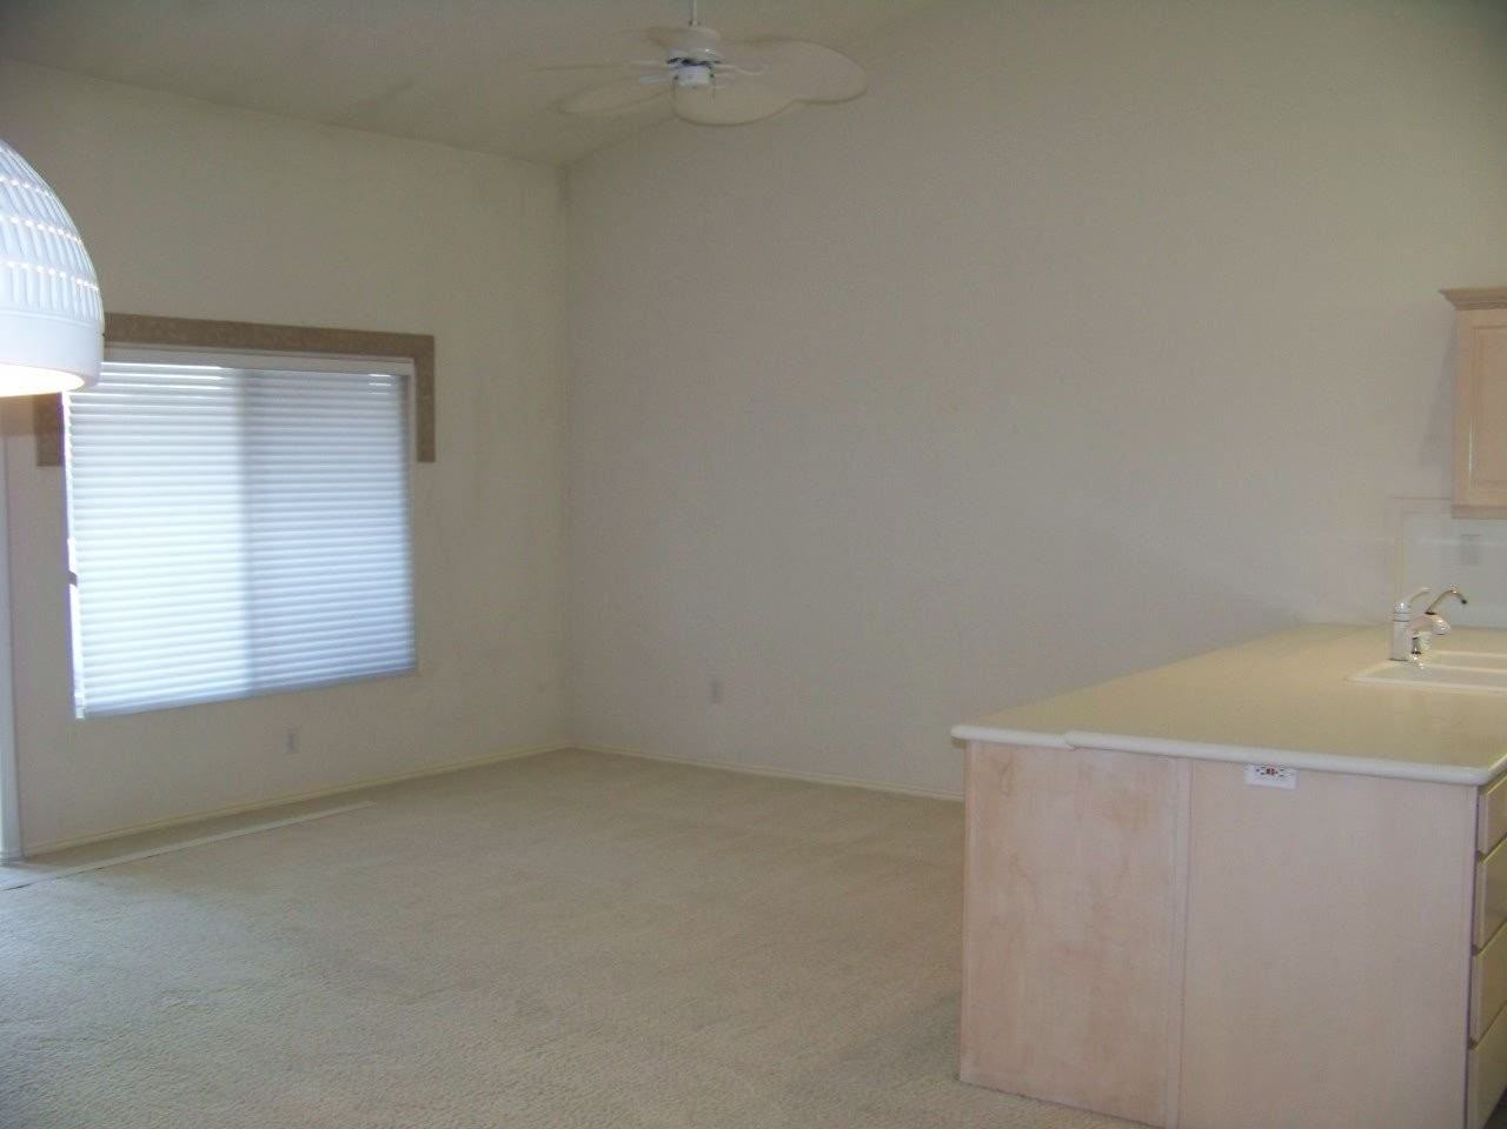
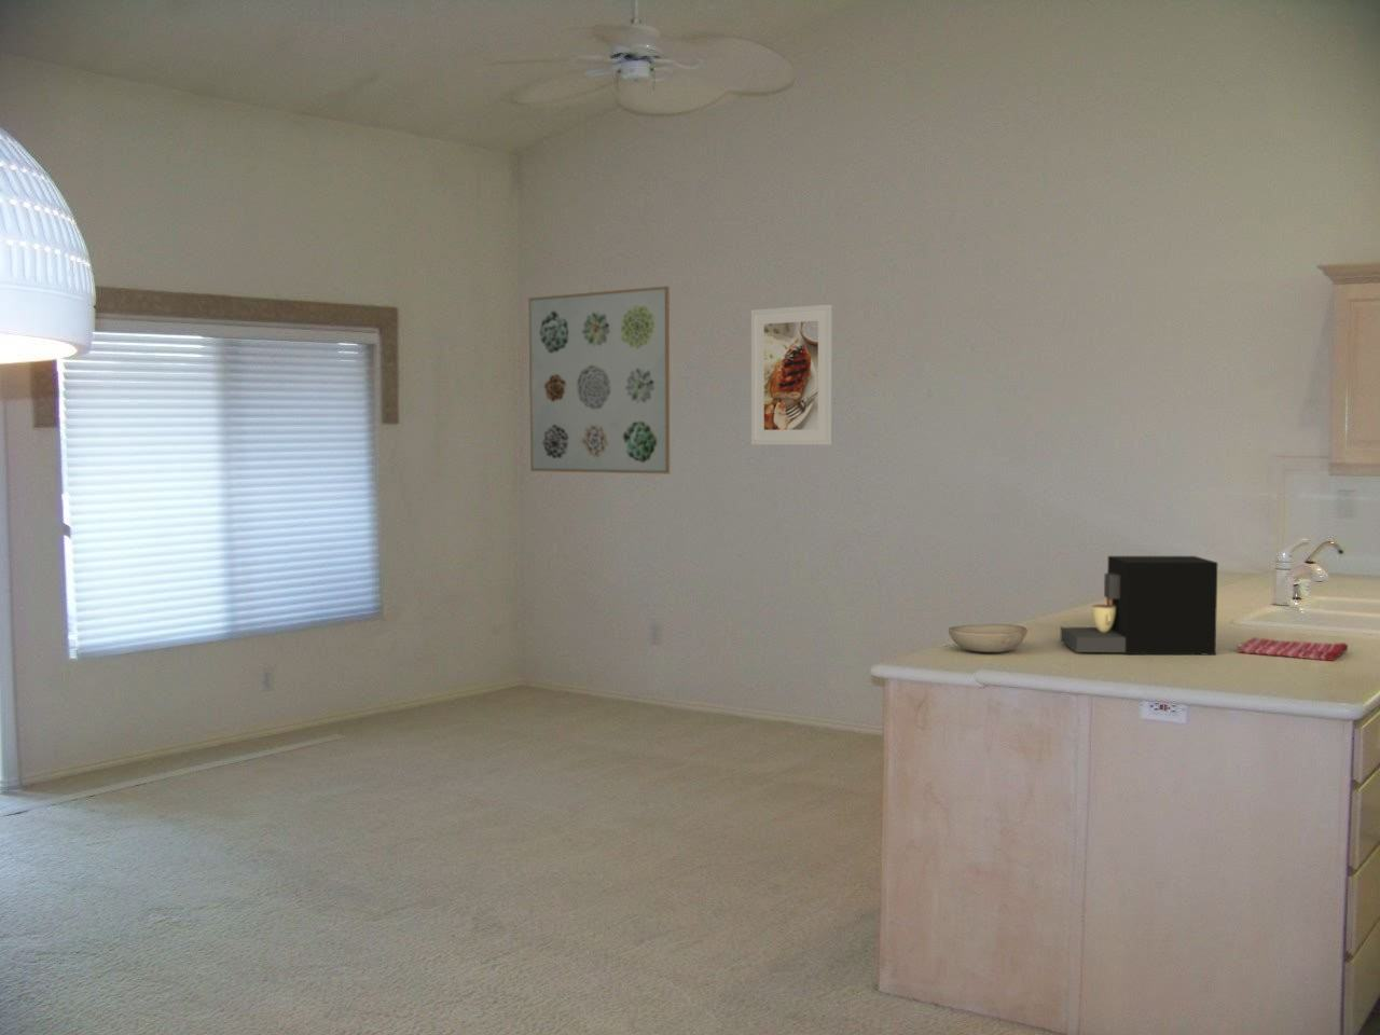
+ bowl (987, 638)
+ coffee maker (1137, 603)
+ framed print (790, 376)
+ dish towel (1293, 647)
+ wall art (597, 383)
